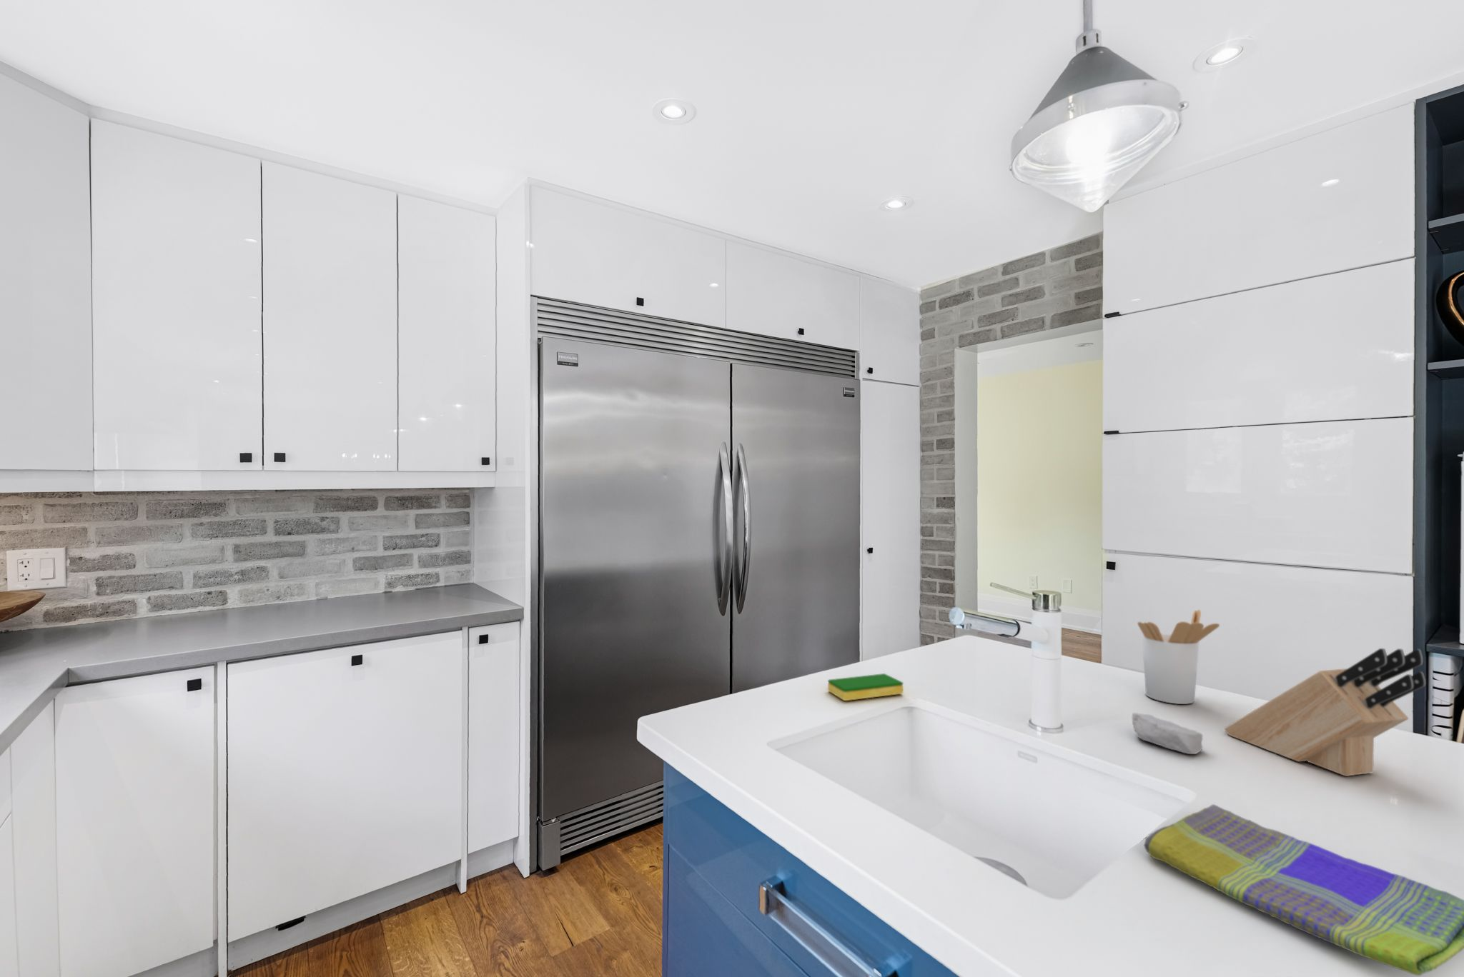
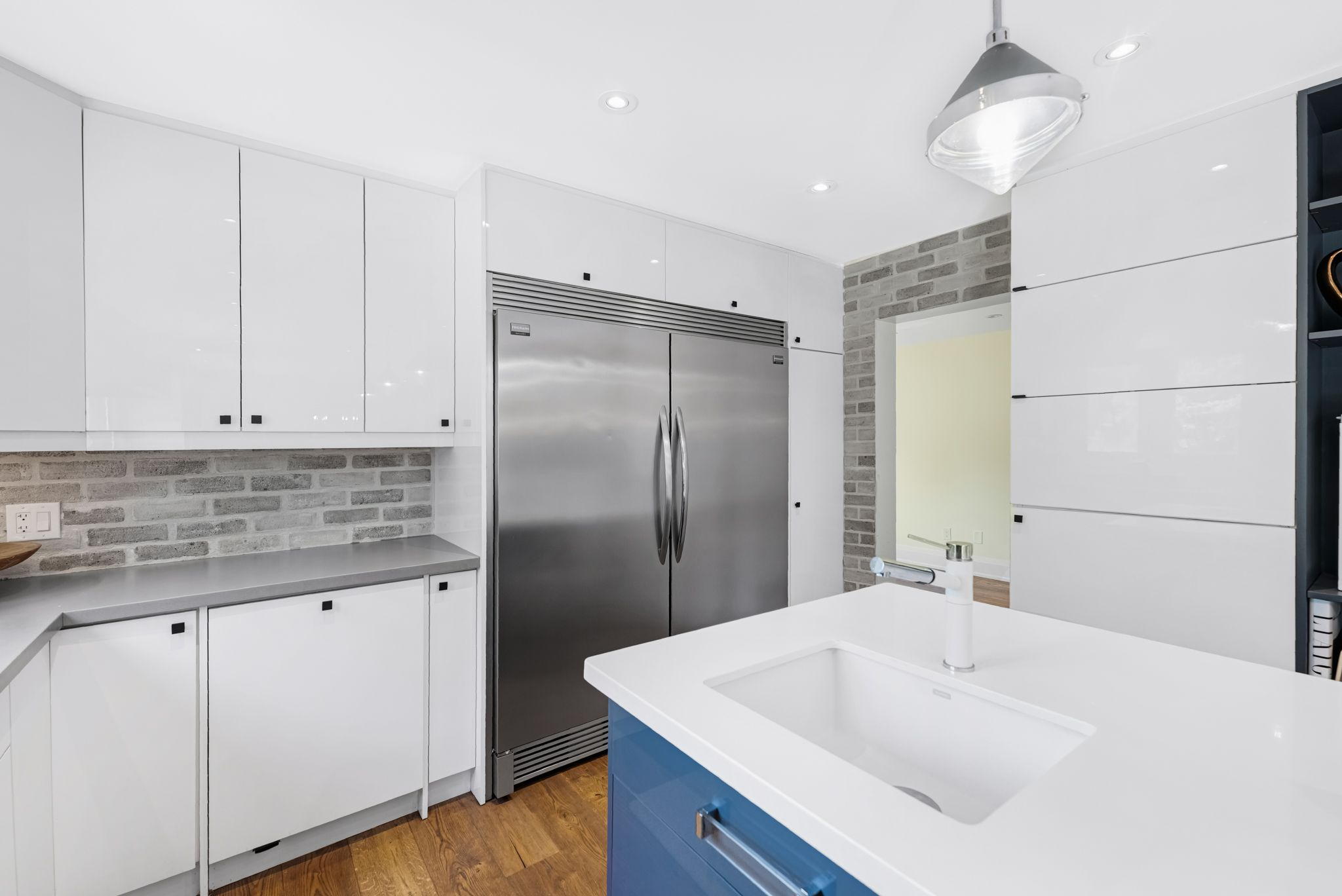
- knife block (1320, 696)
- soap bar (1166, 731)
- dish sponge (865, 686)
- utensil holder (1178, 656)
- dish towel (1294, 875)
